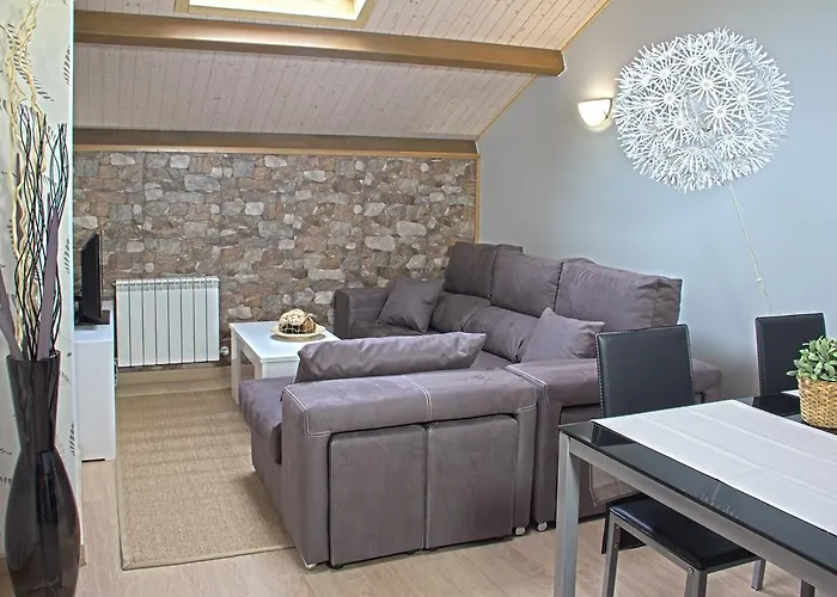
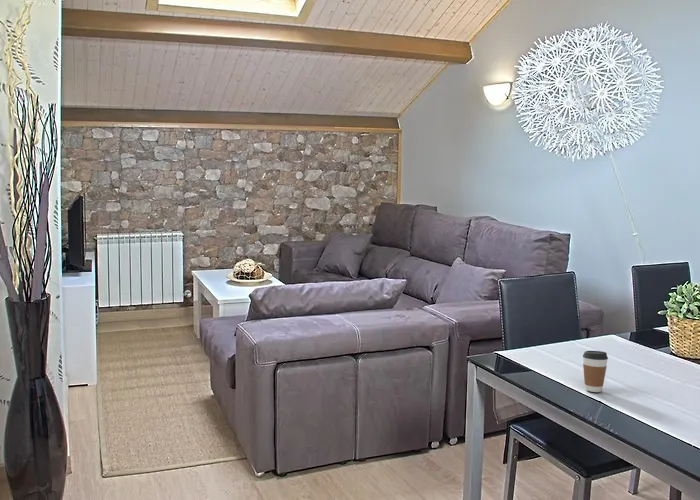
+ coffee cup (594, 371)
